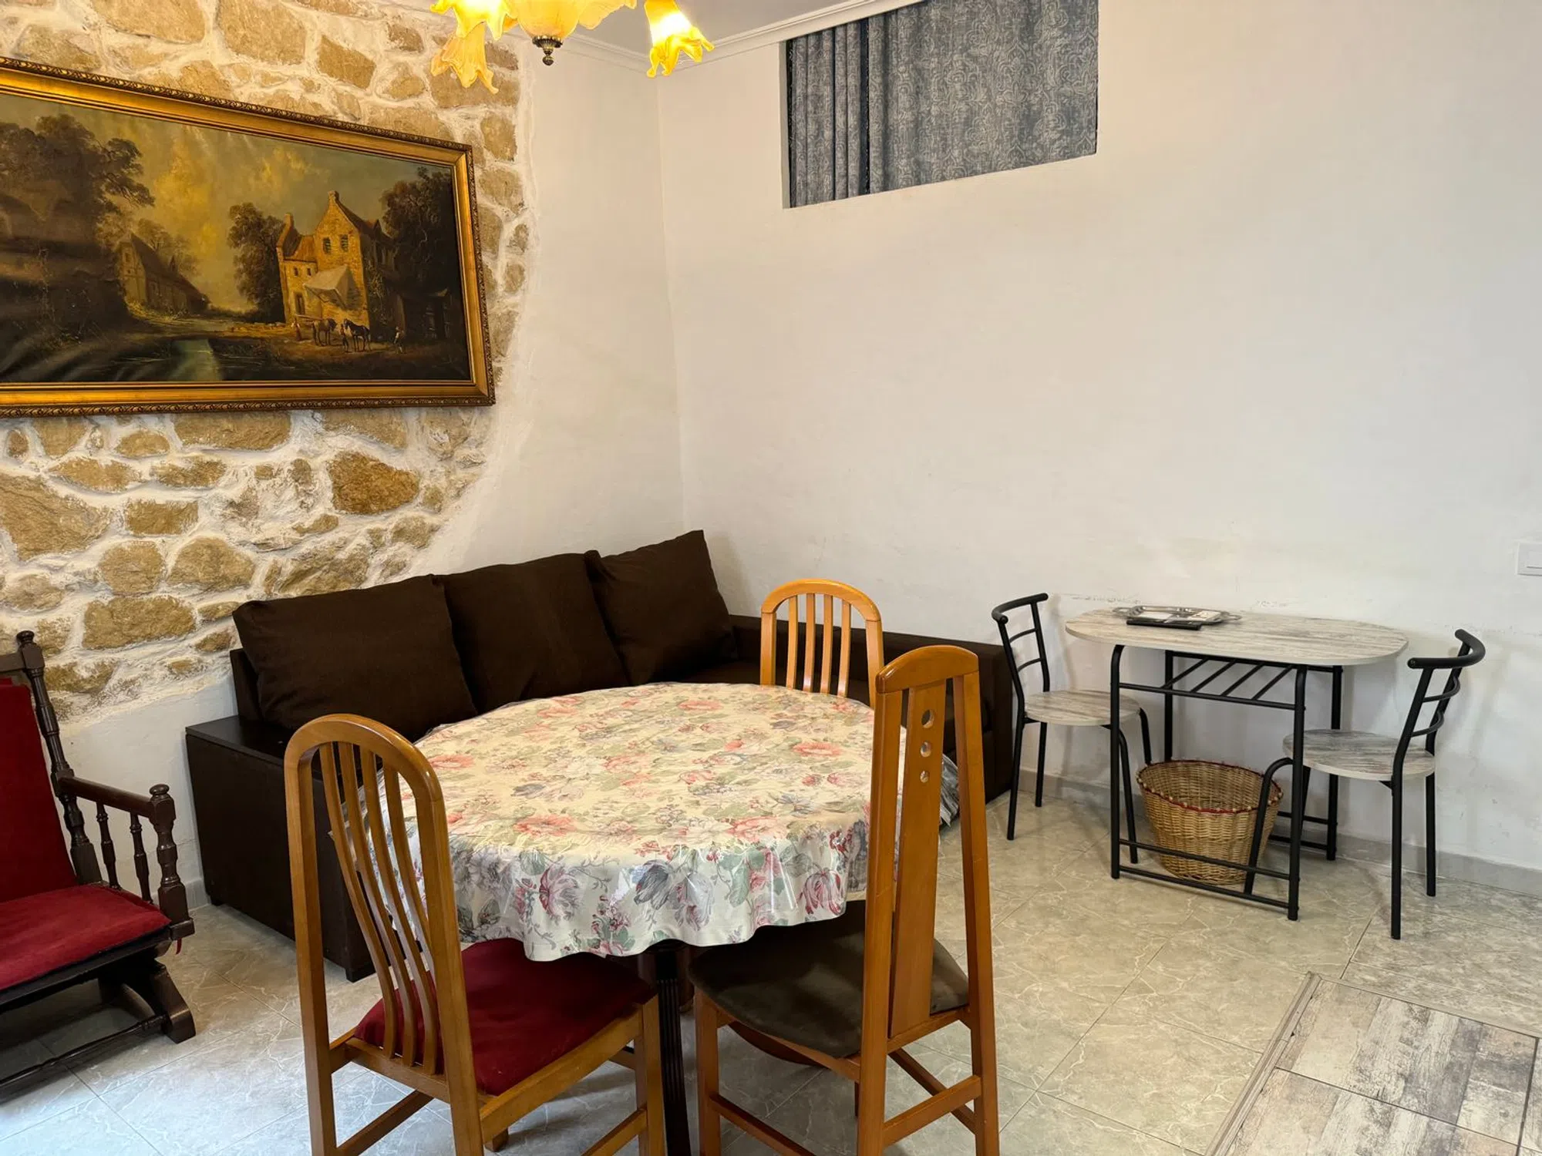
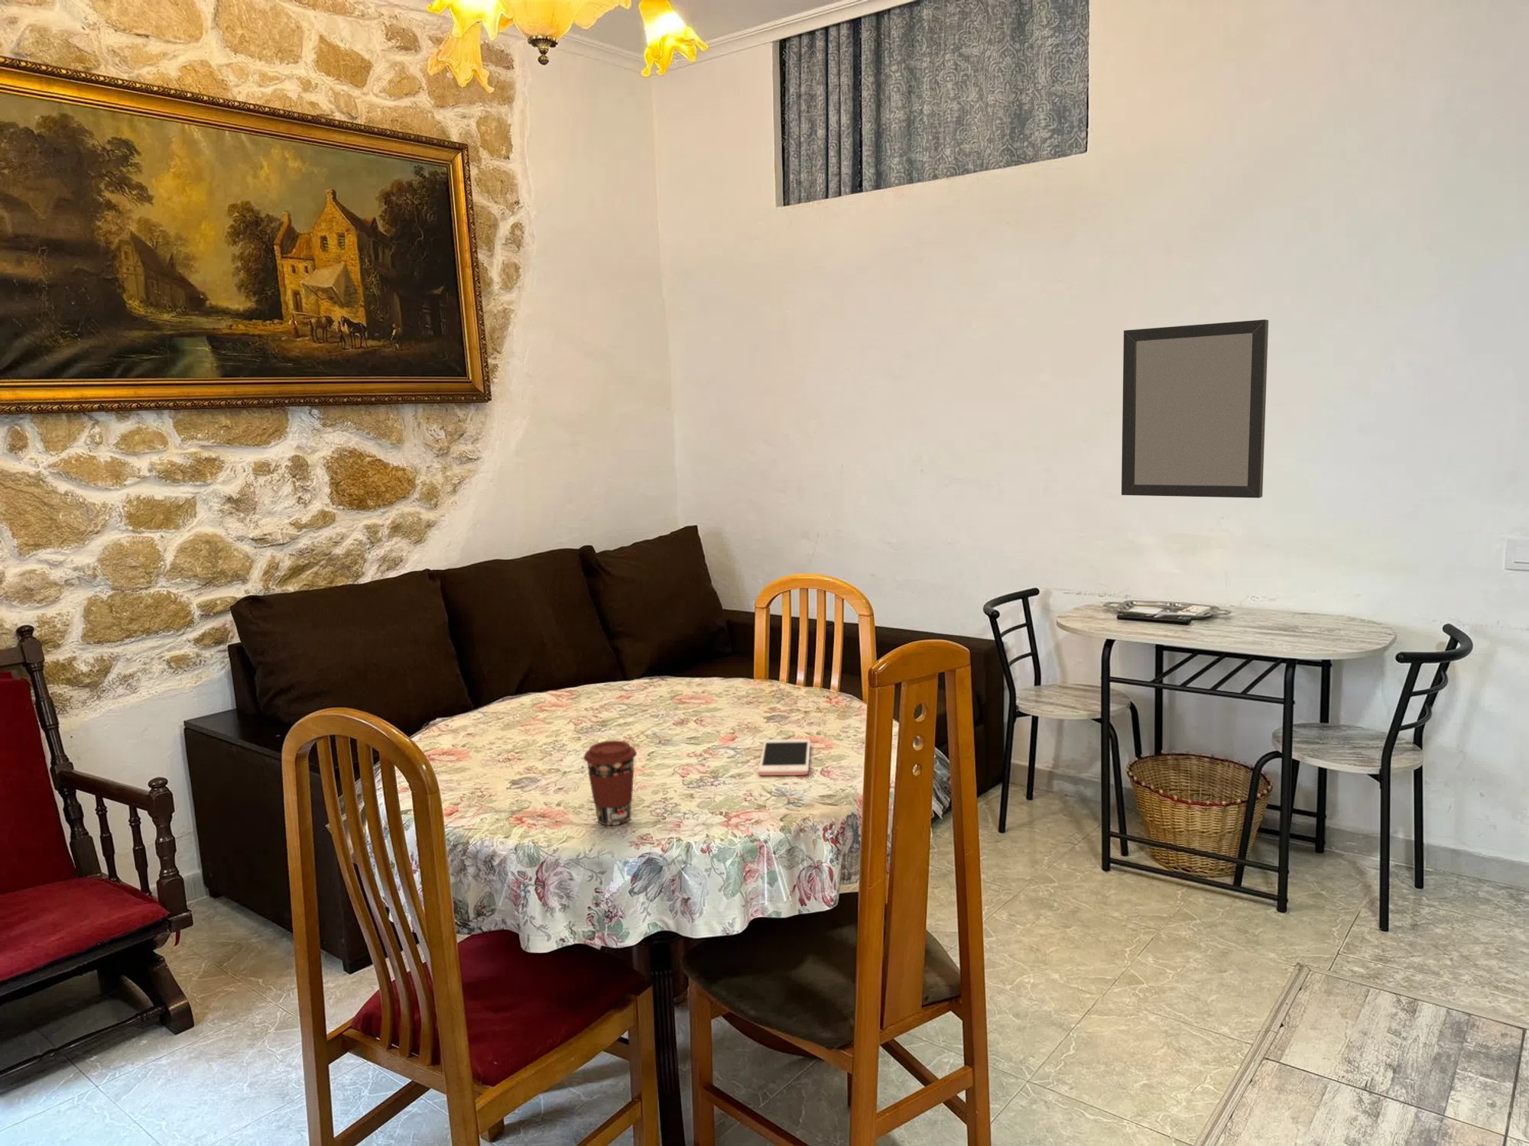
+ cell phone (785, 756)
+ home mirror (1191, 410)
+ coffee cup (612, 782)
